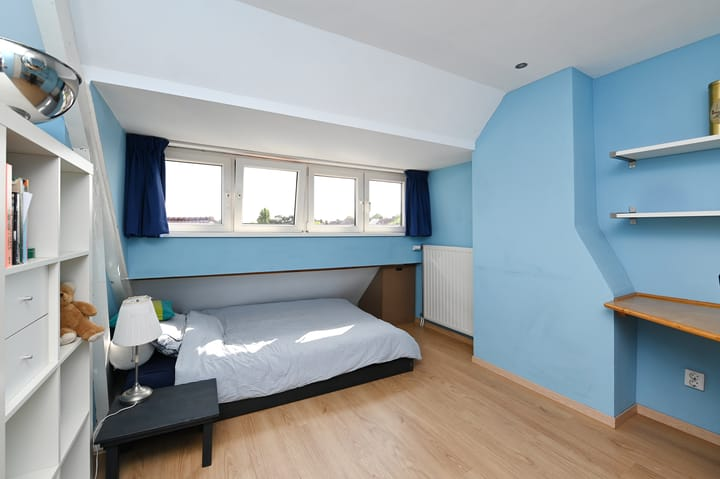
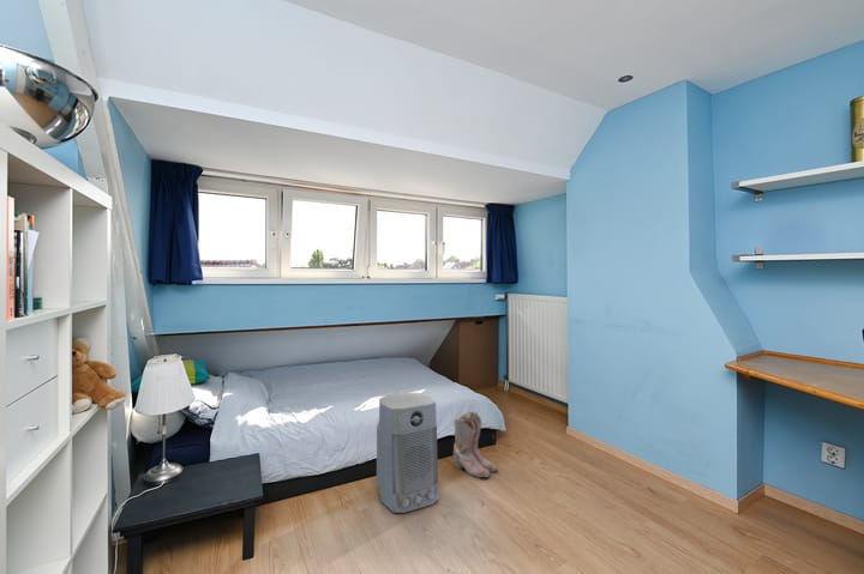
+ air purifier (406, 446)
+ boots (475, 441)
